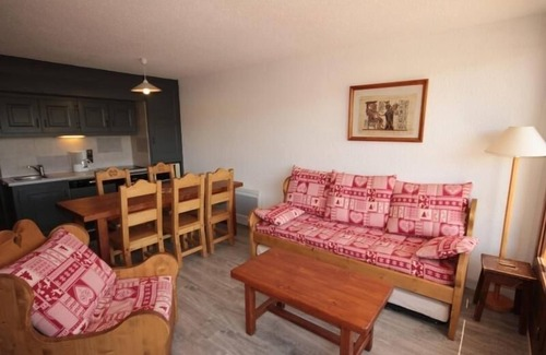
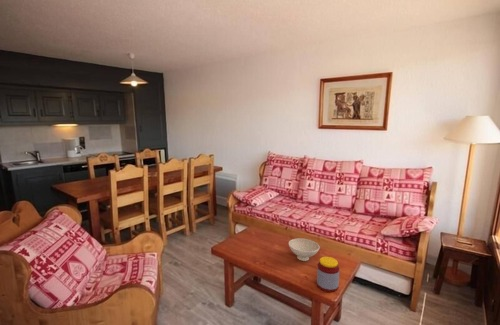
+ bowl (303, 251)
+ jar (328, 273)
